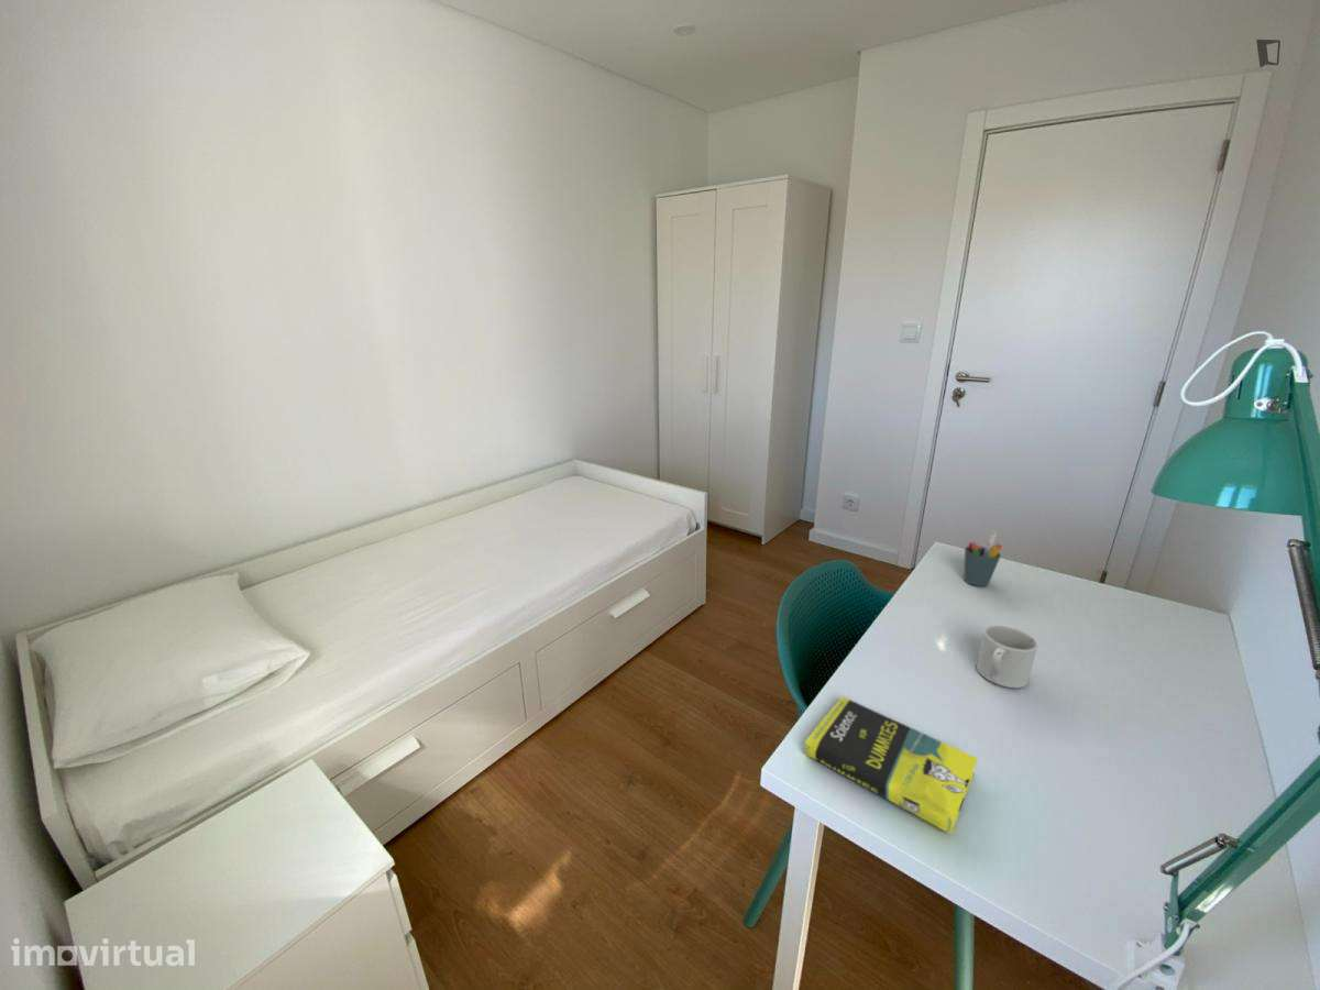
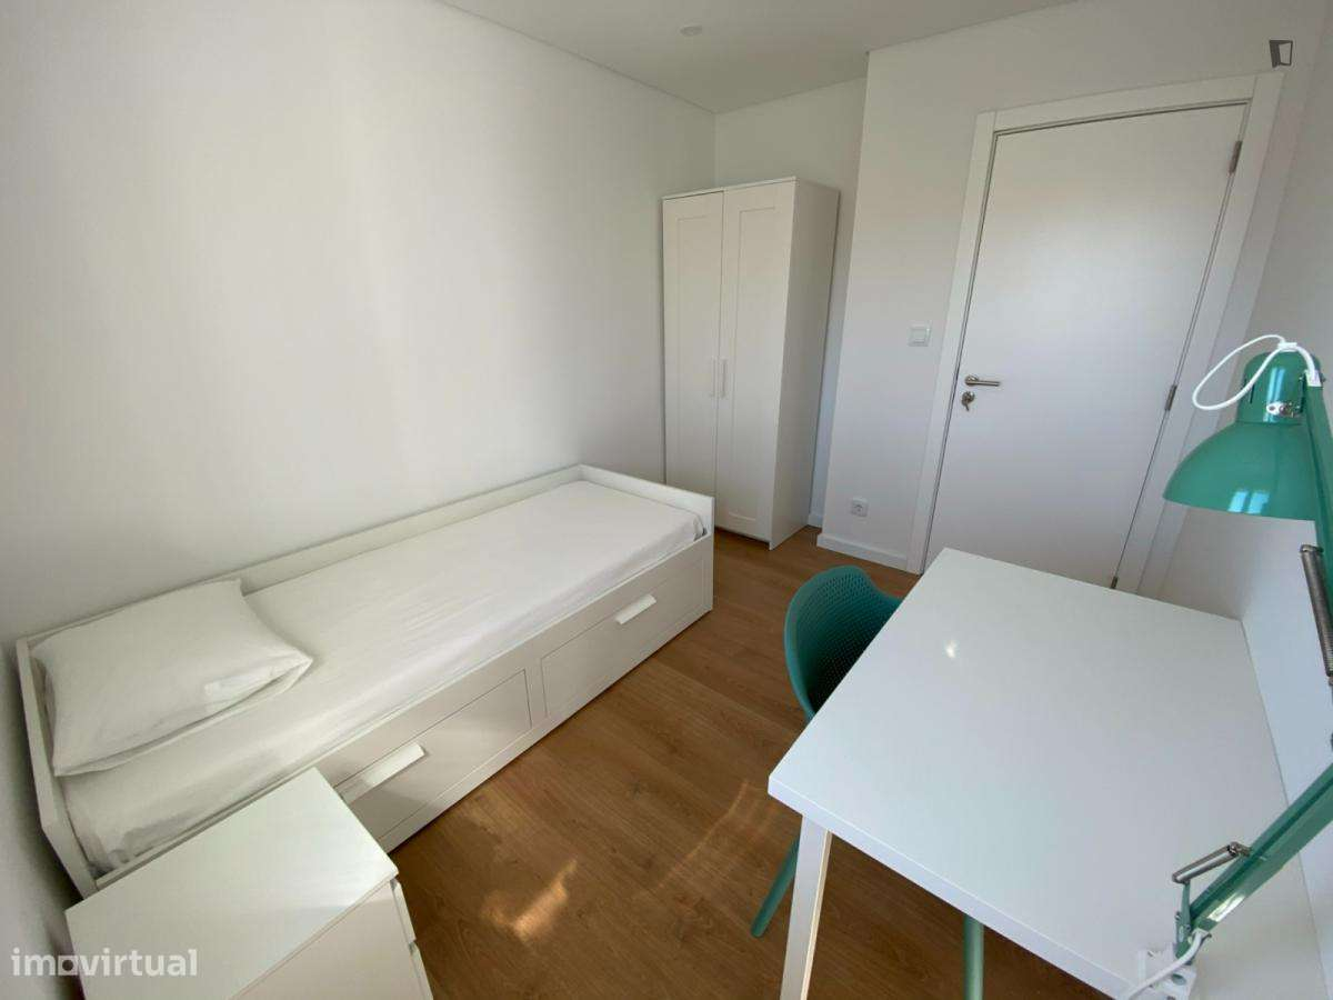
- mug (1002, 659)
- pen holder (981, 559)
- book (888, 757)
